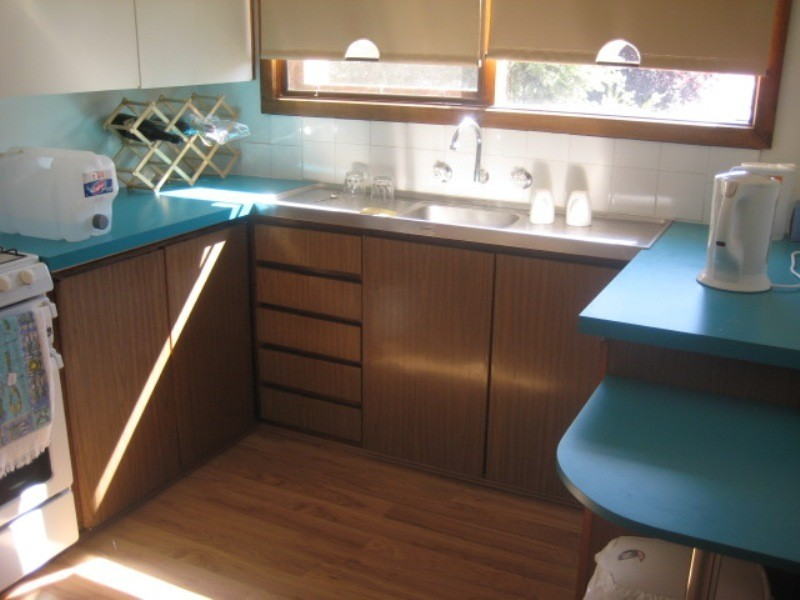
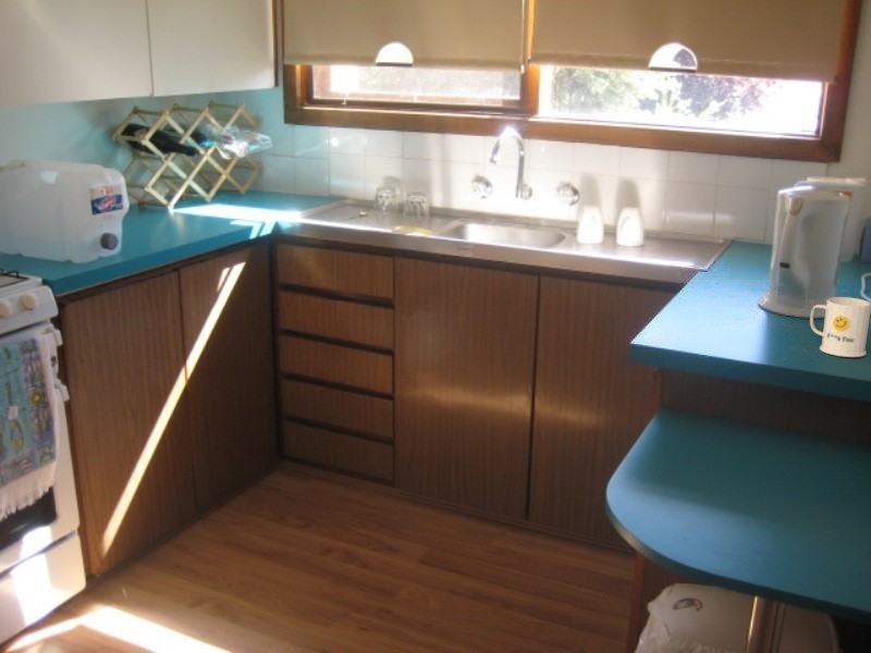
+ mug (838, 324)
